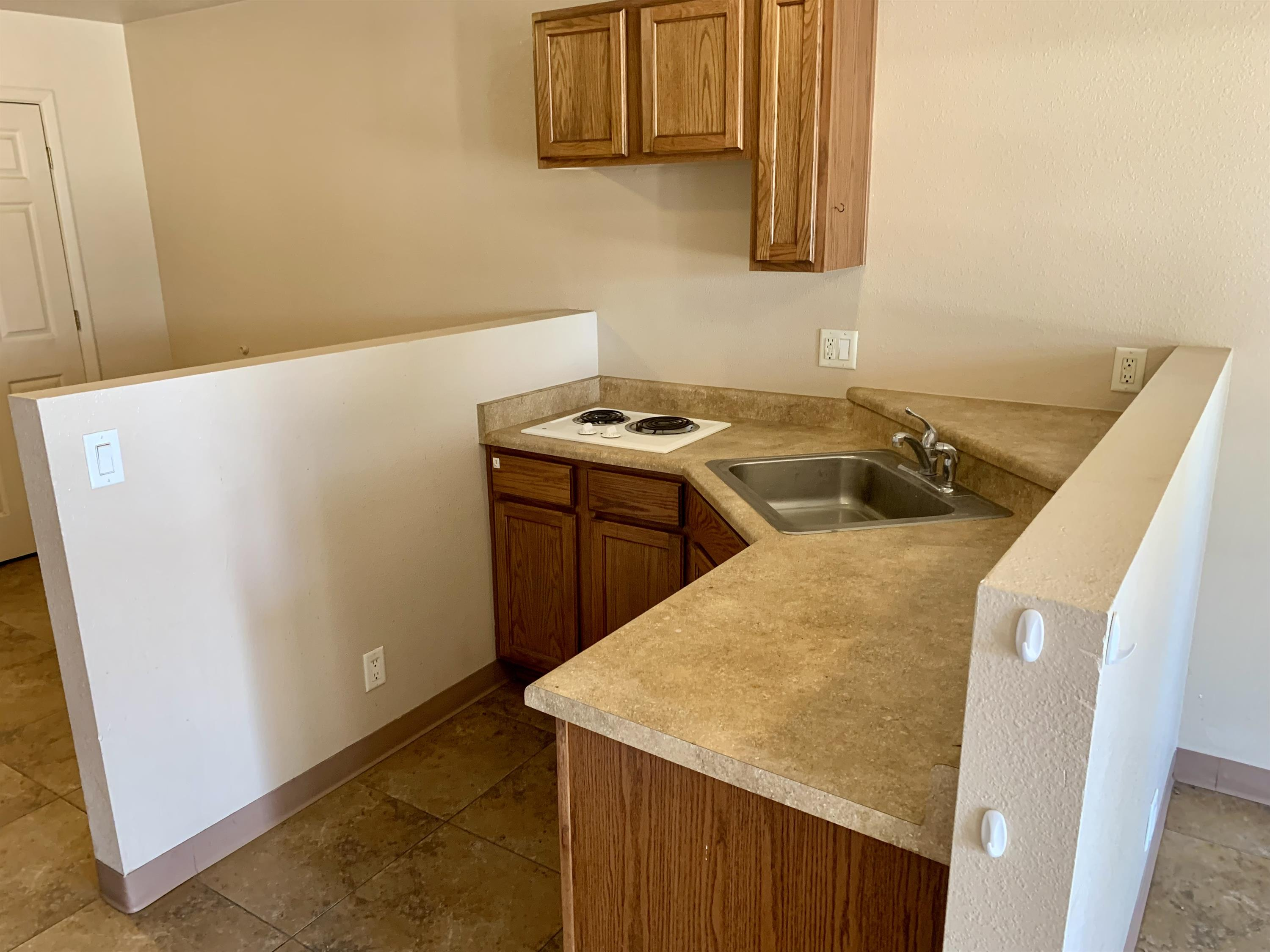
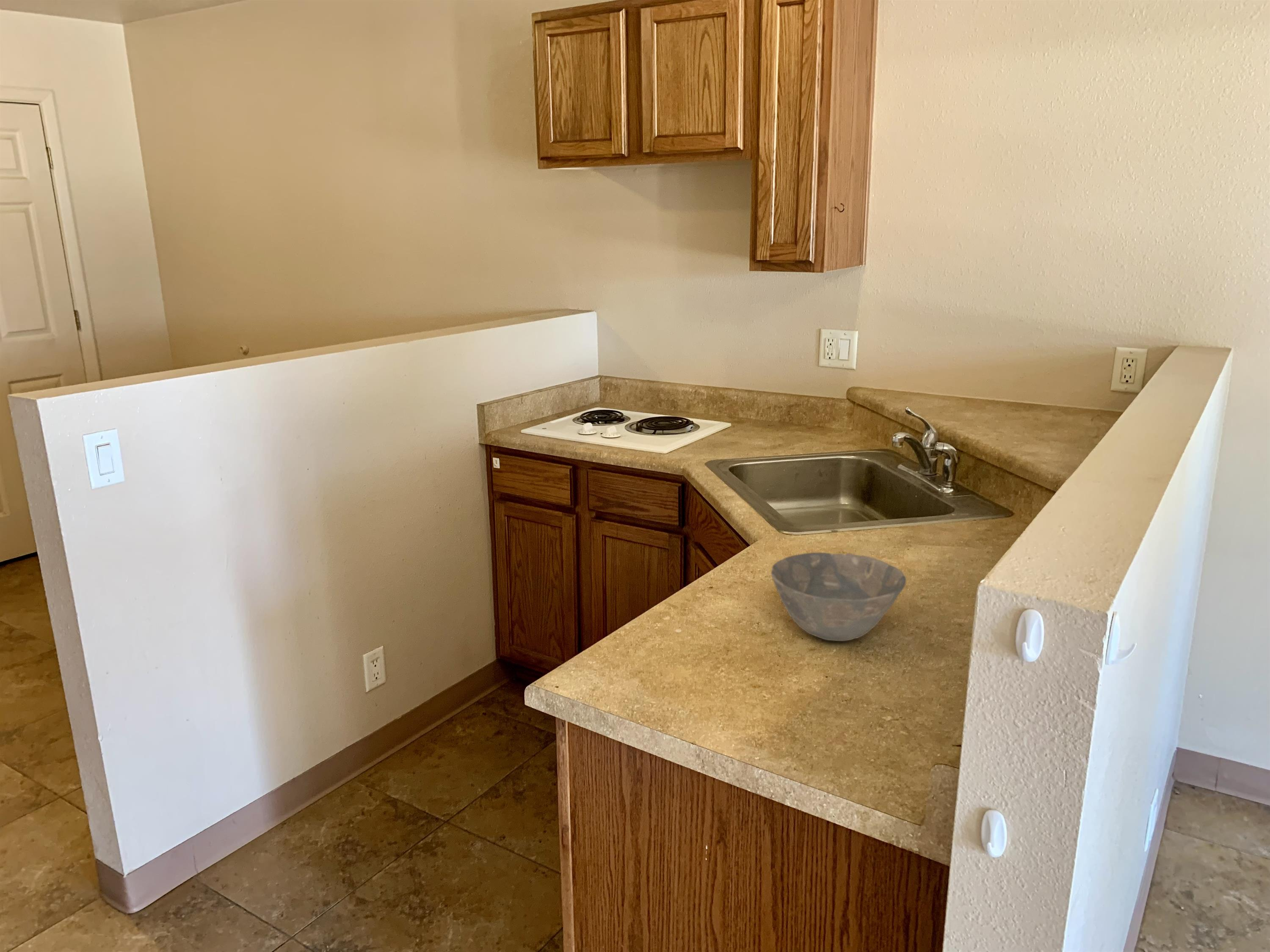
+ bowl (836, 604)
